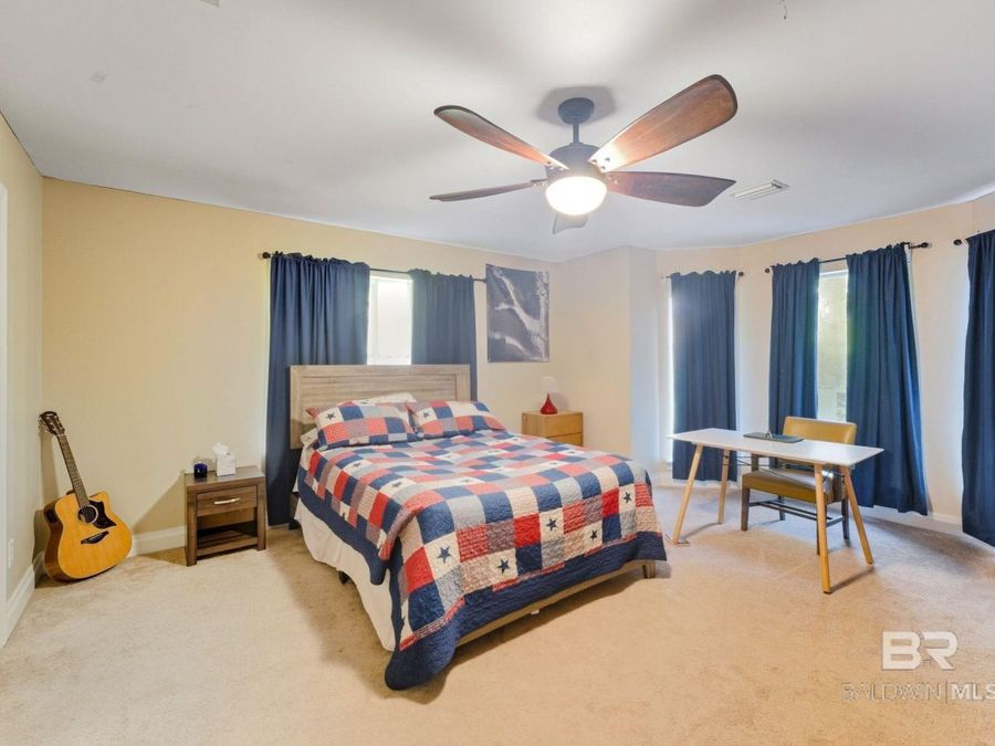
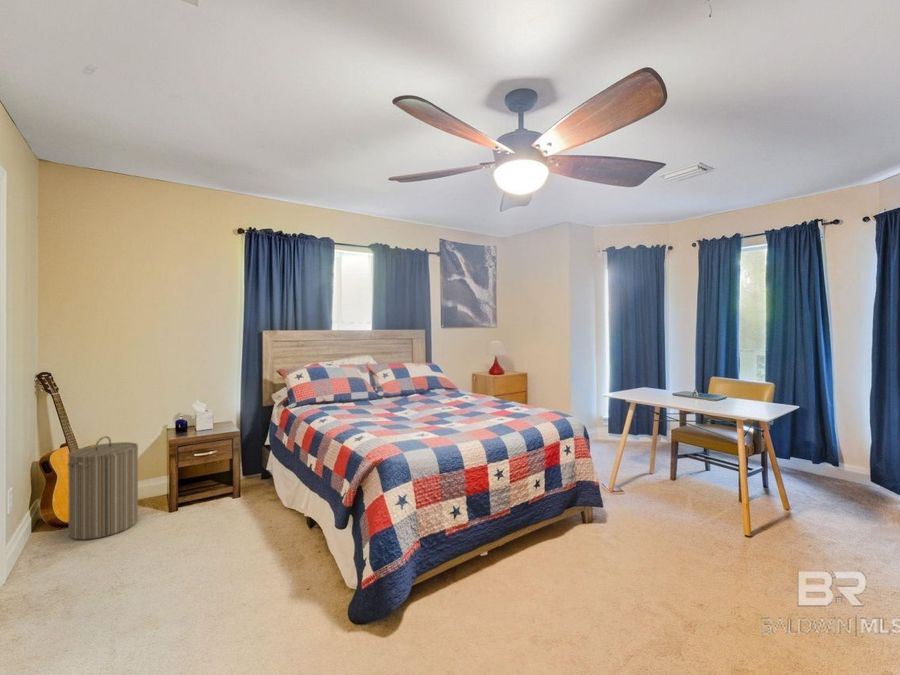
+ laundry hamper (104, 481)
